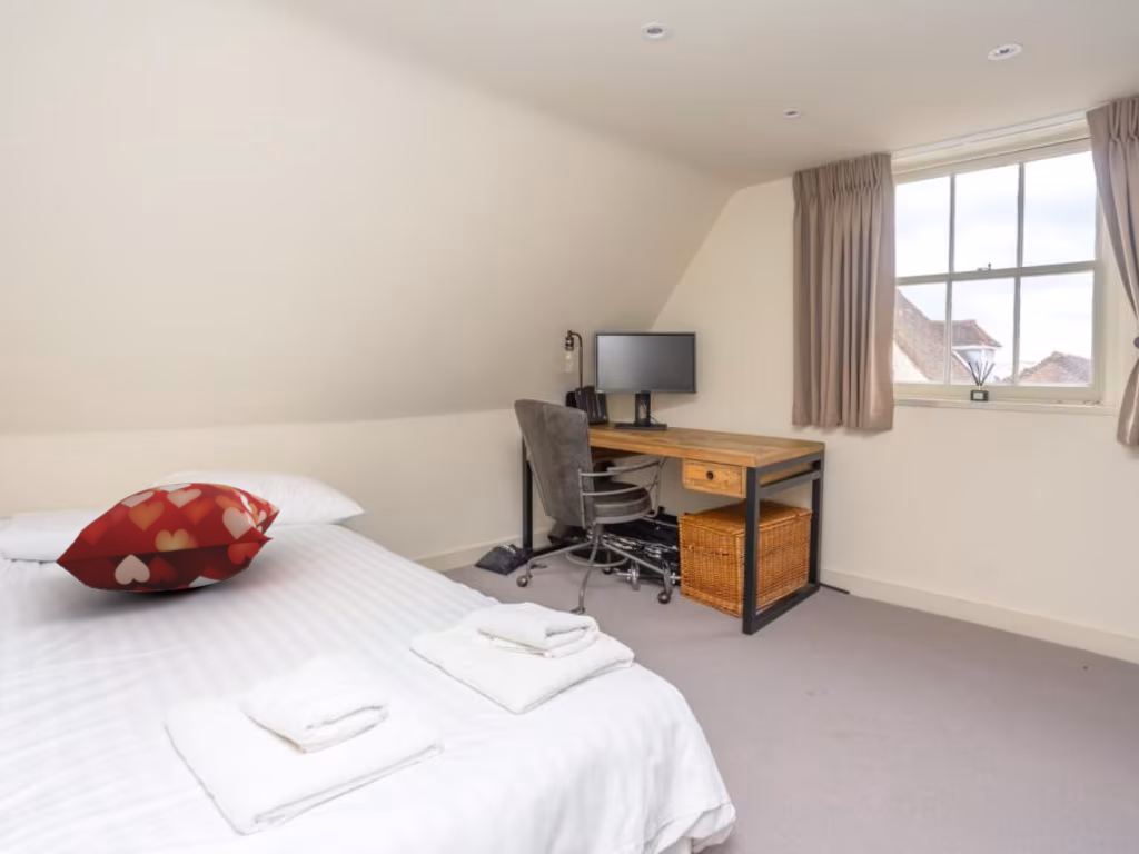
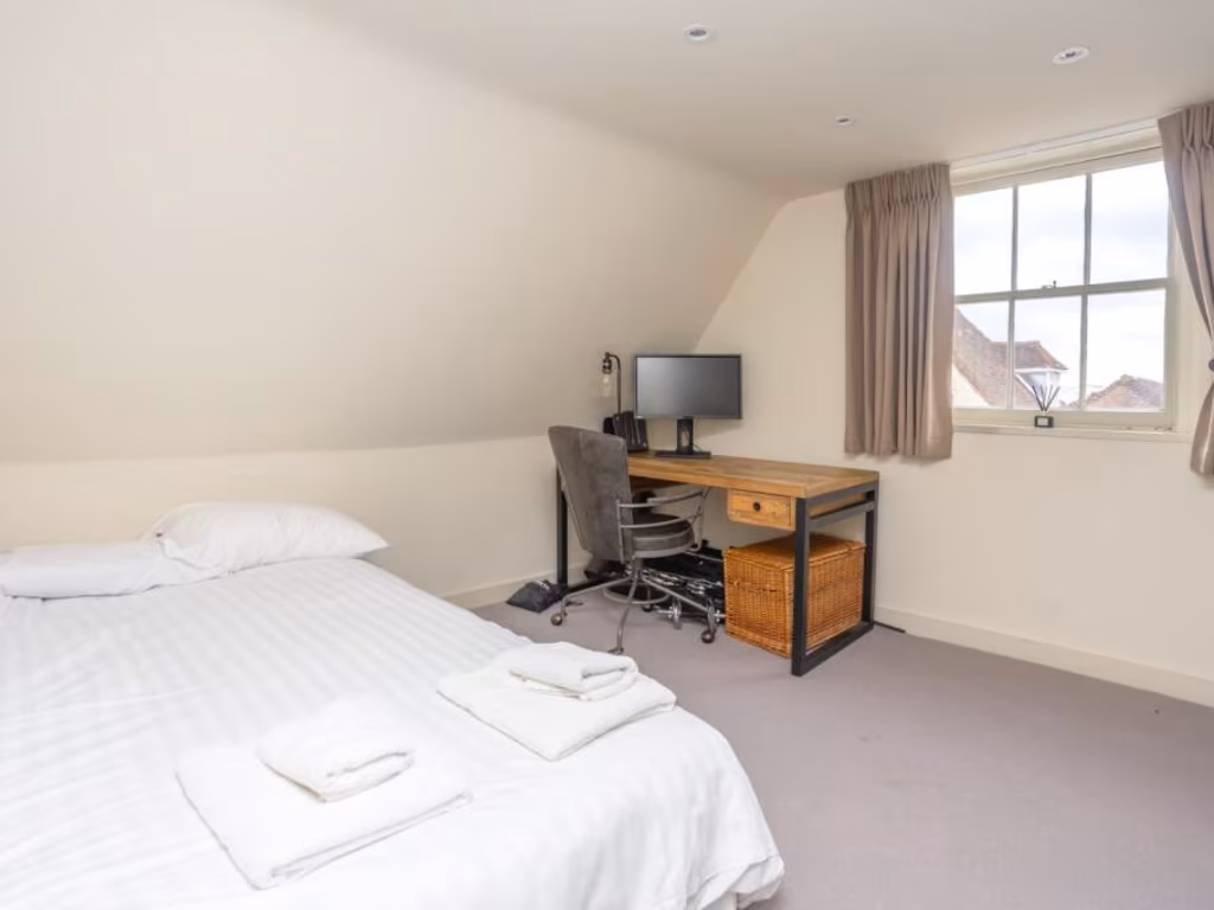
- decorative pillow (186, 533)
